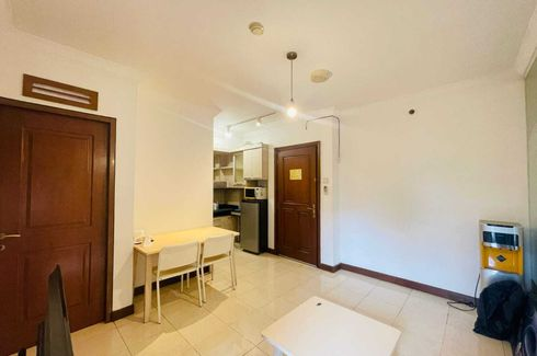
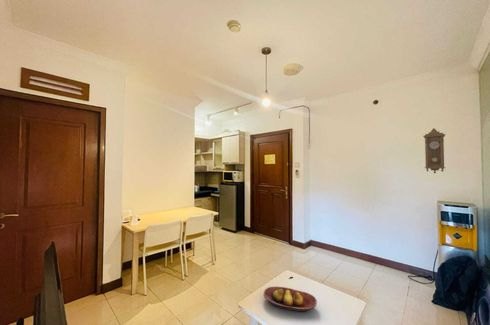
+ fruit bowl (289, 297)
+ pendulum clock (434, 151)
